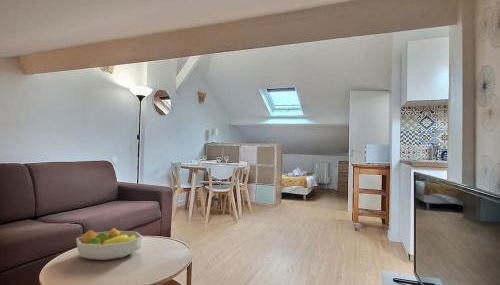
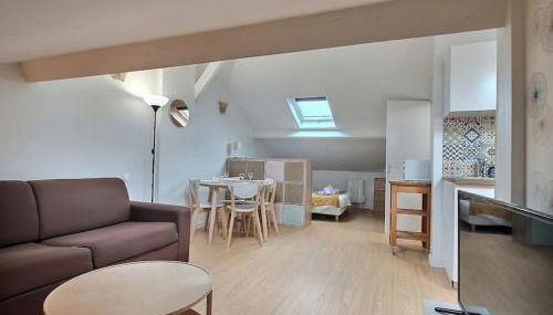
- fruit bowl (109, 241)
